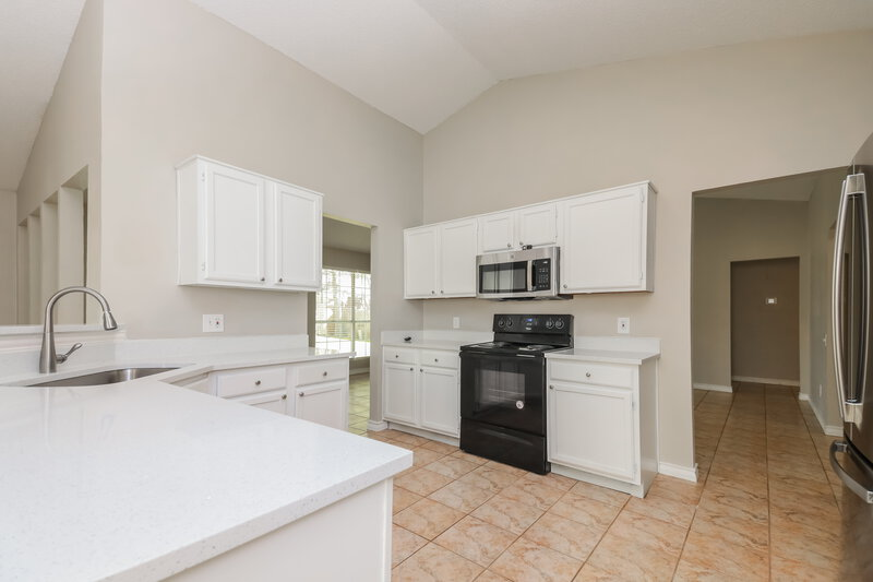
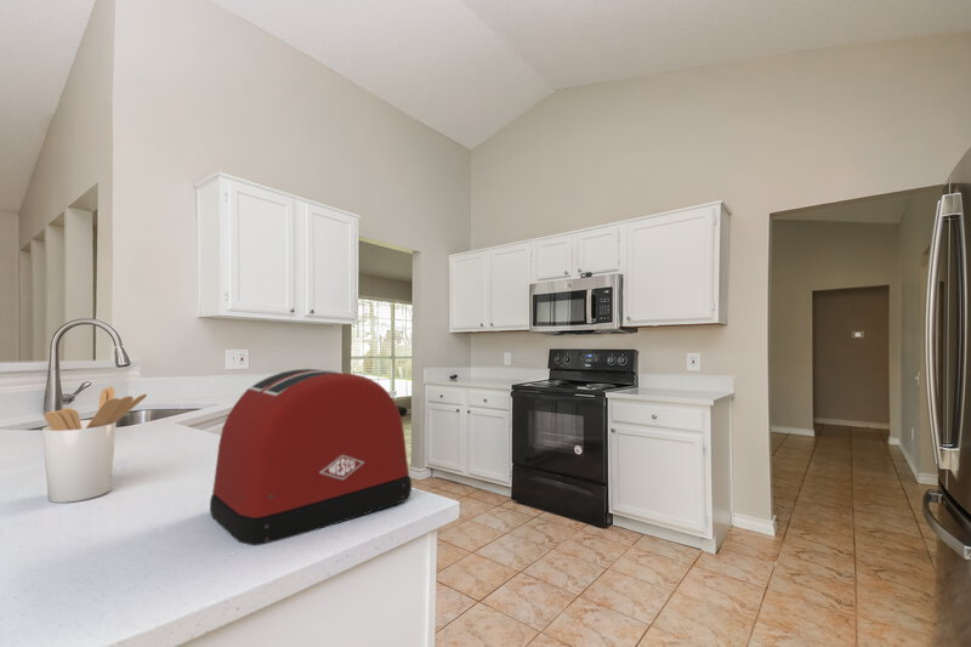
+ toaster (320, 437)
+ utensil holder (95, 442)
